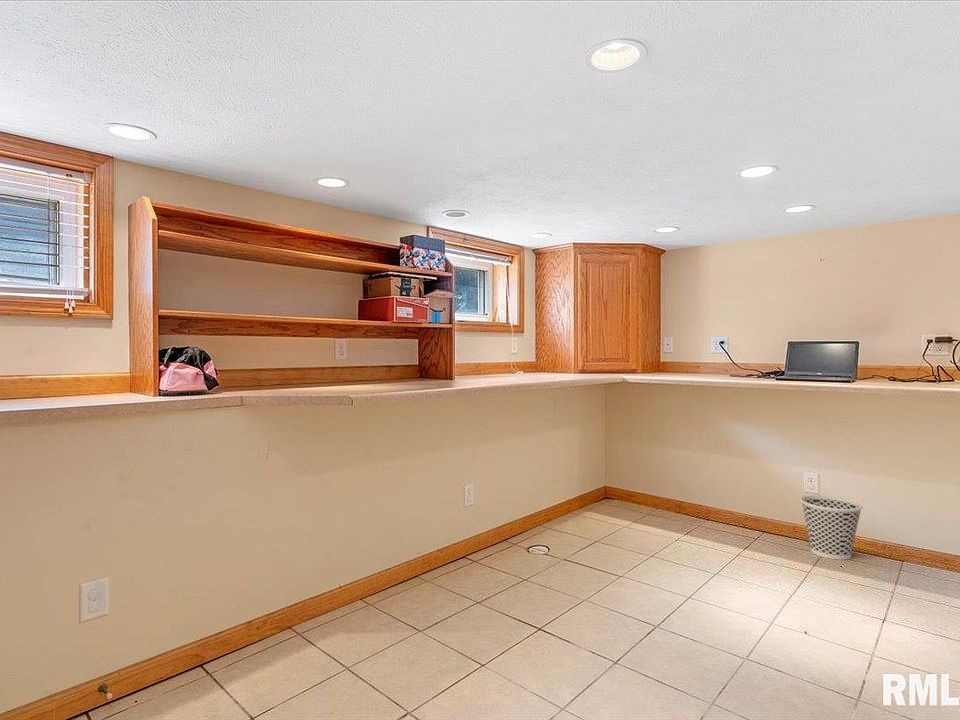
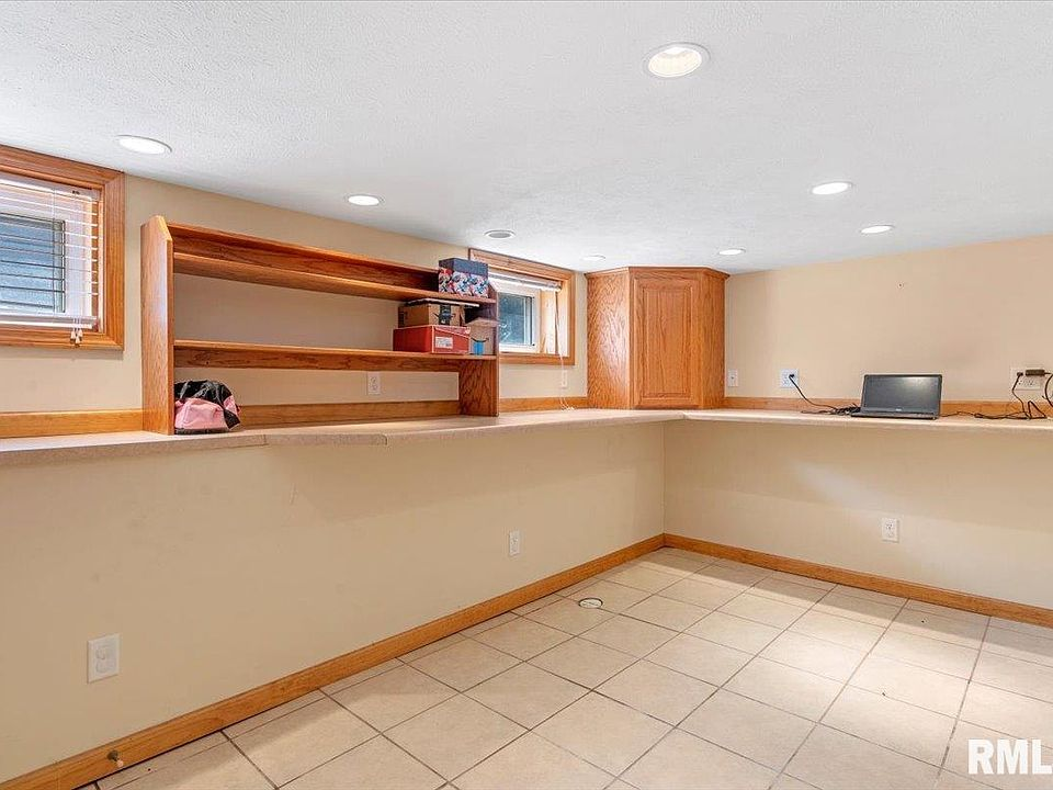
- wastebasket (830, 527)
